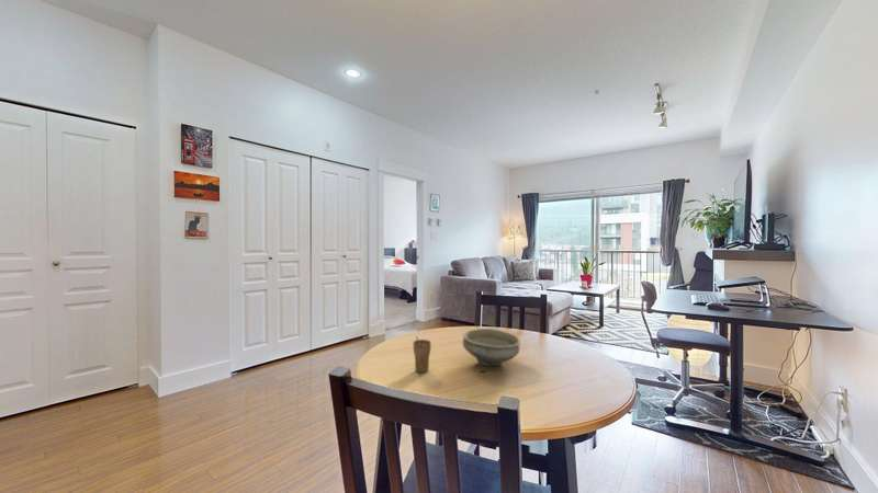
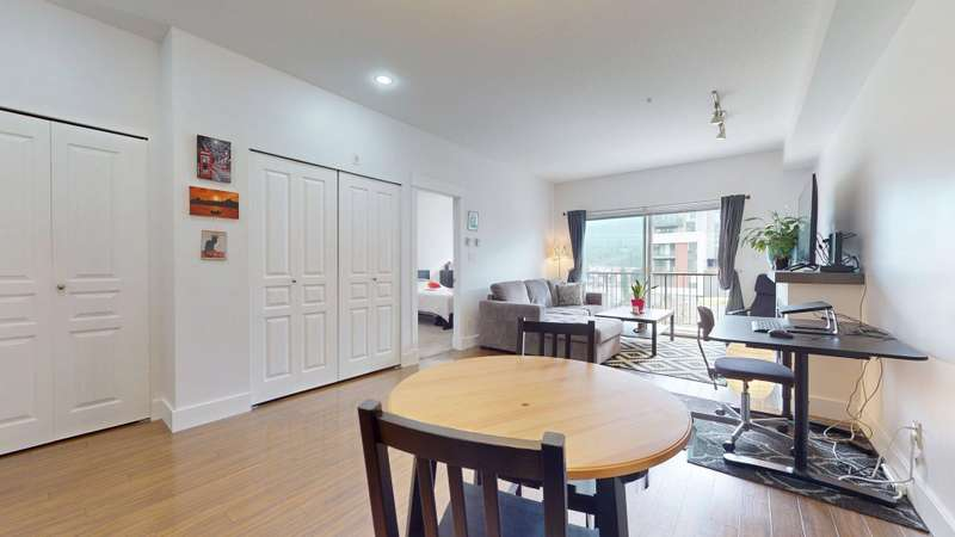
- cup (421, 352)
- bowl (491, 348)
